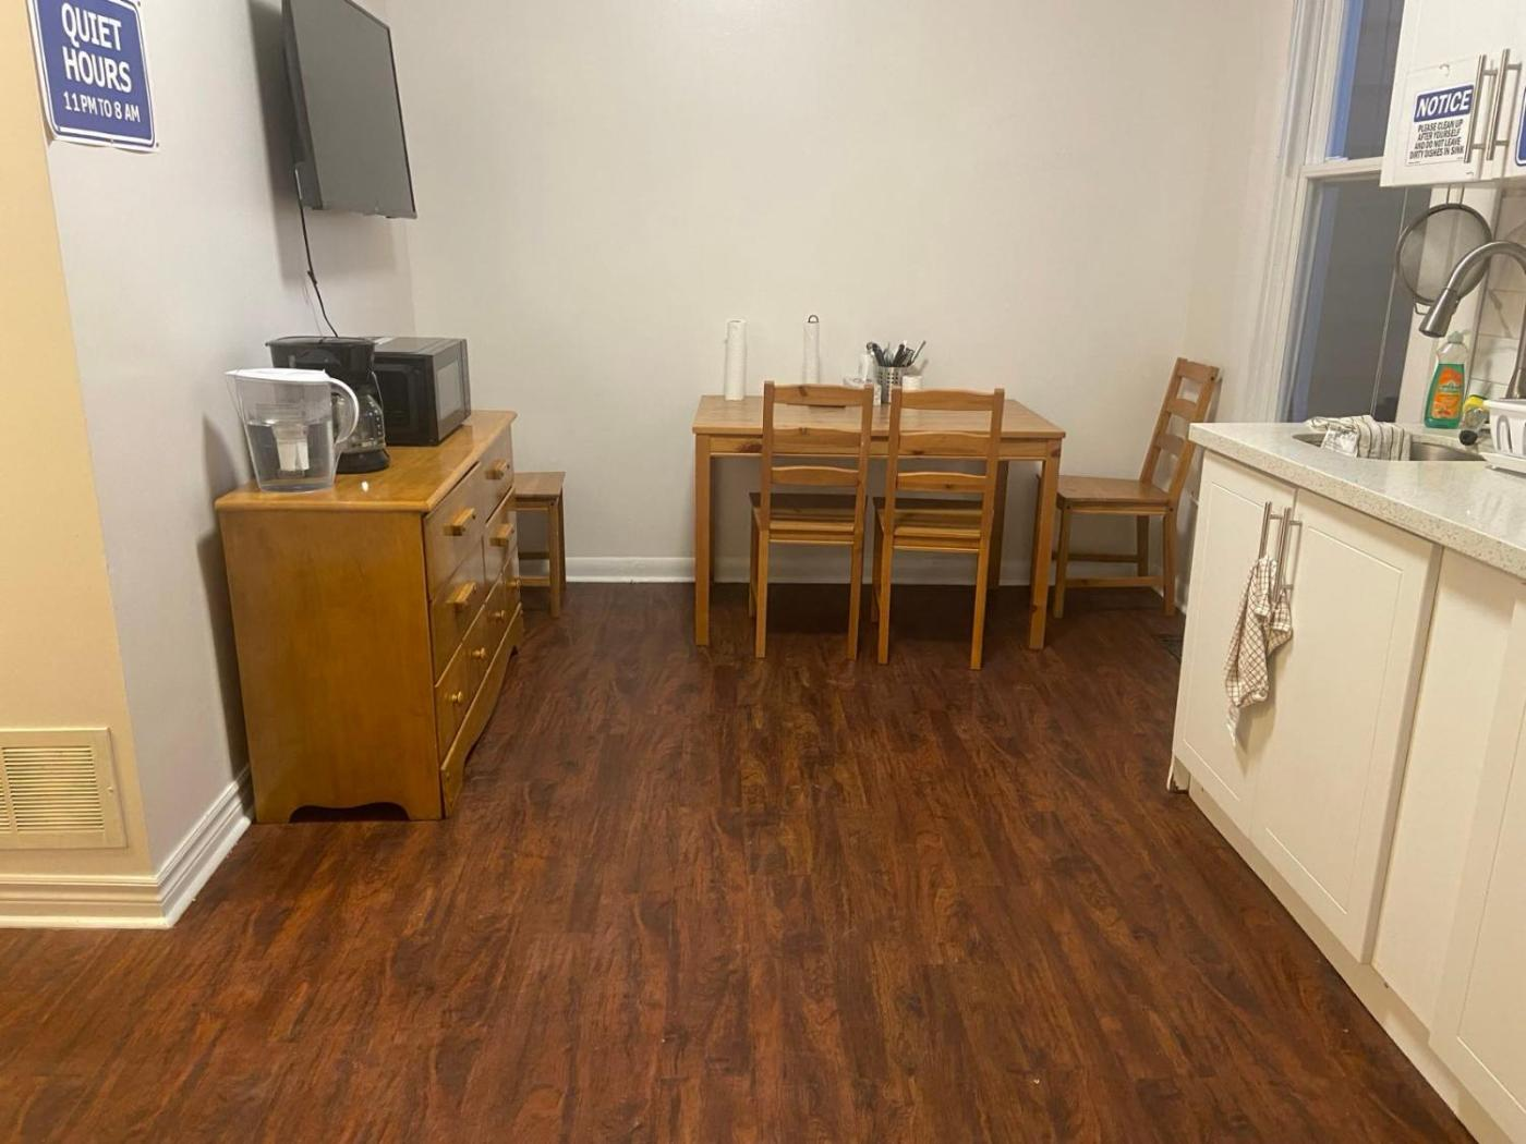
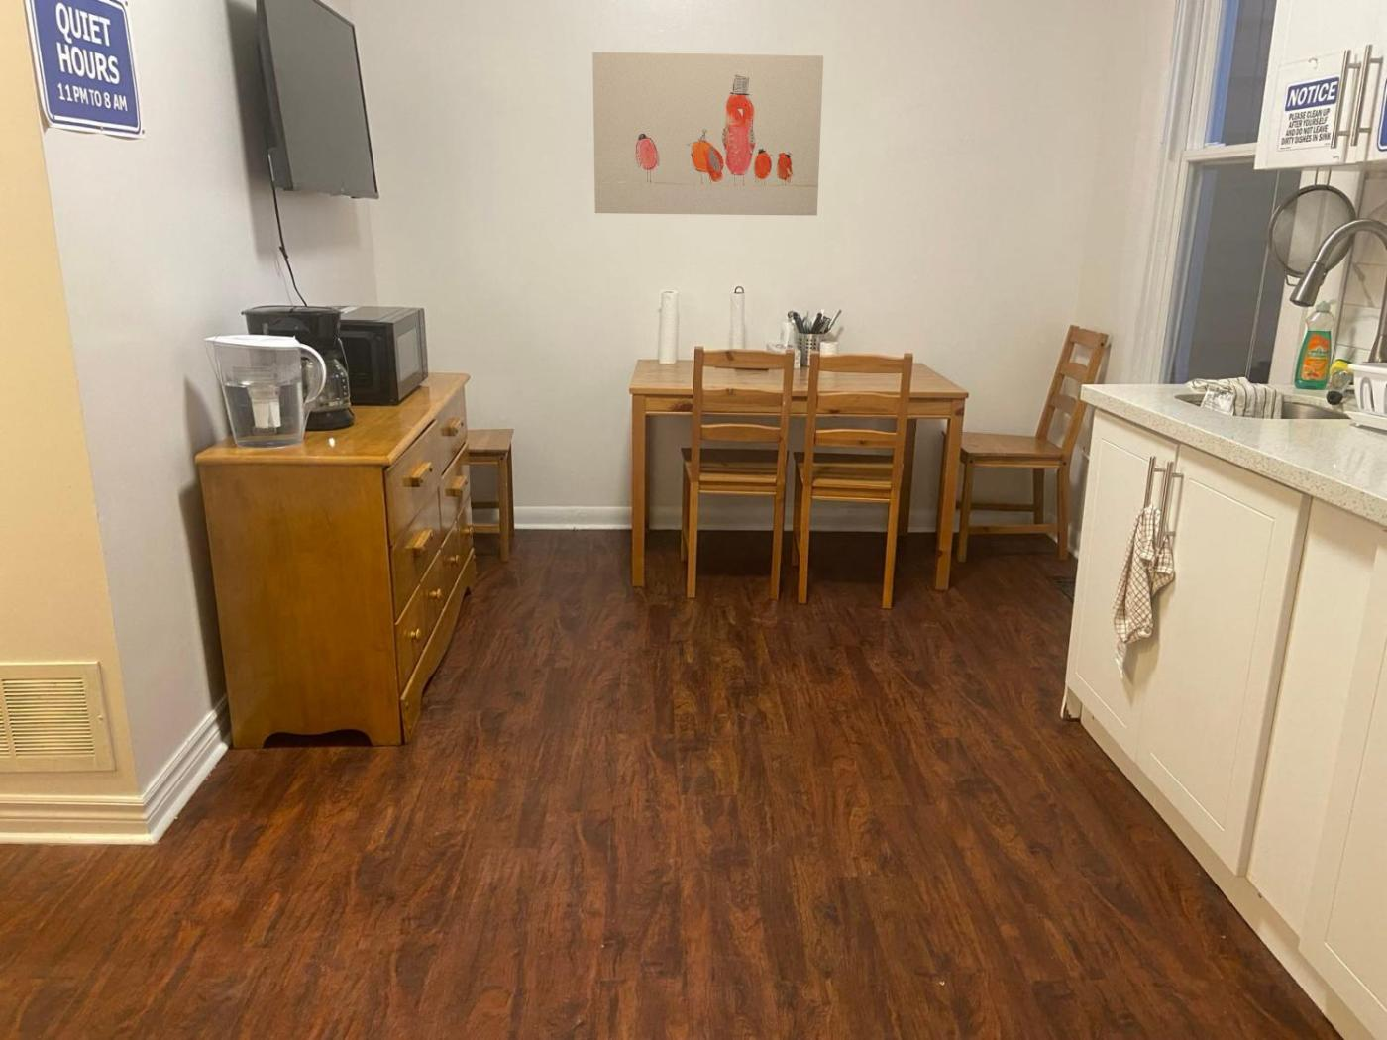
+ wall art (708, 135)
